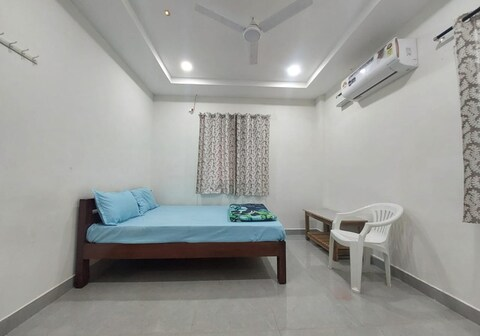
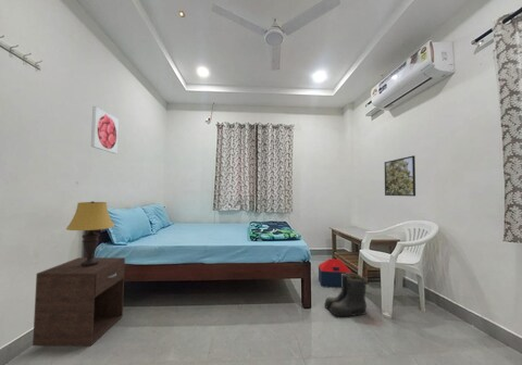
+ nightstand (86, 297)
+ table lamp (91, 232)
+ boots (345, 292)
+ storage box (334, 270)
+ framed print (398, 177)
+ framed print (105, 131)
